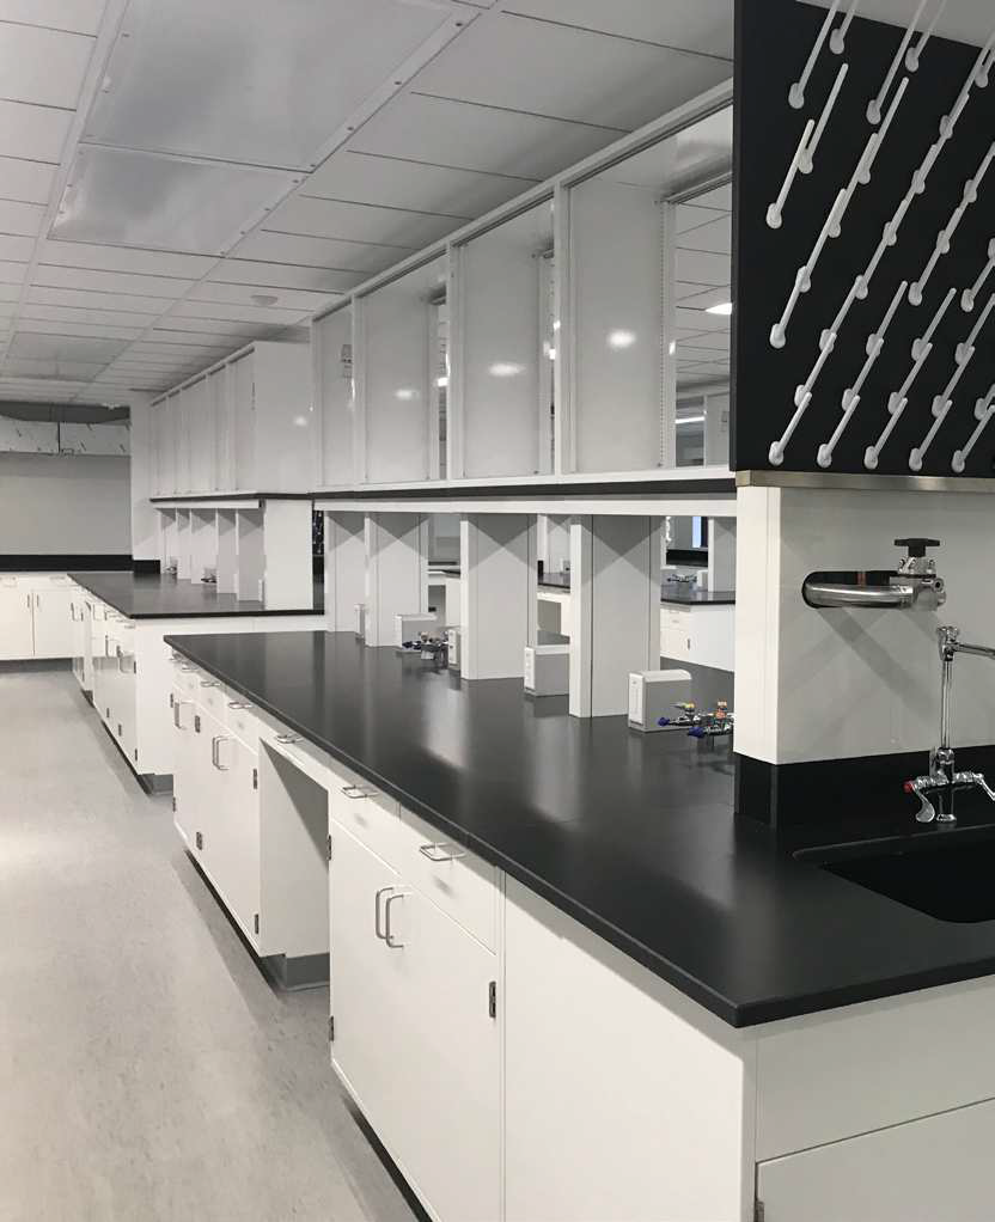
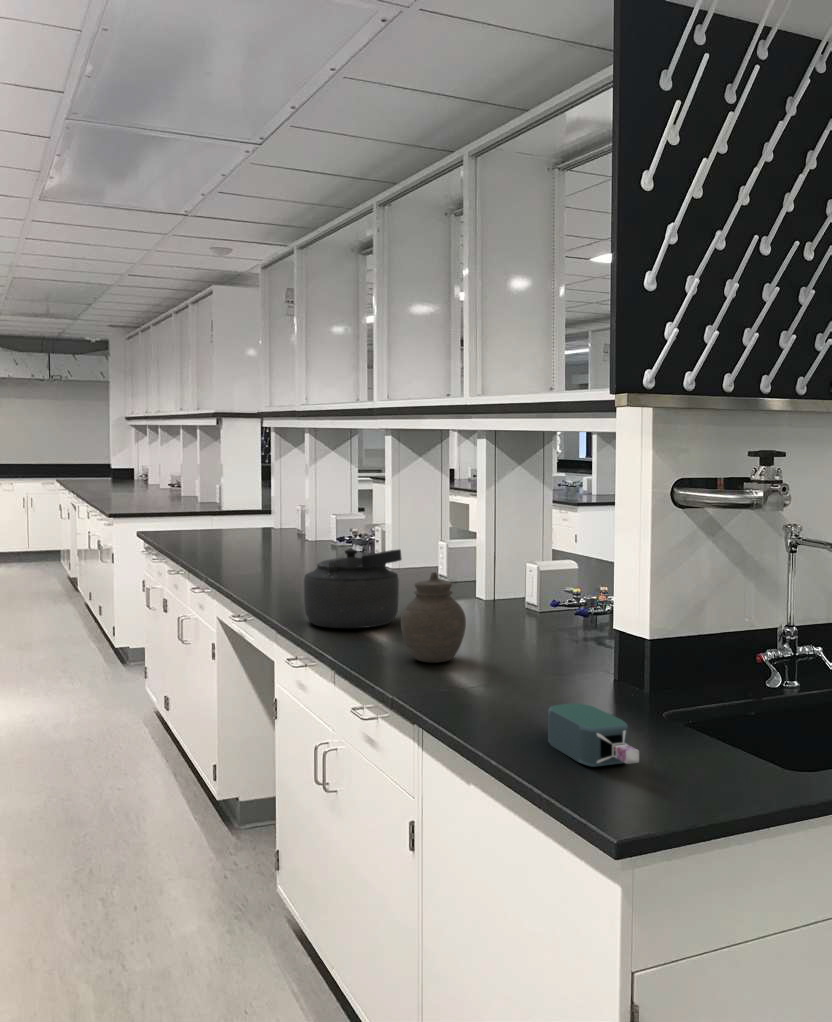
+ jar (433, 616)
+ bottle (590, 735)
+ kettle (354, 585)
